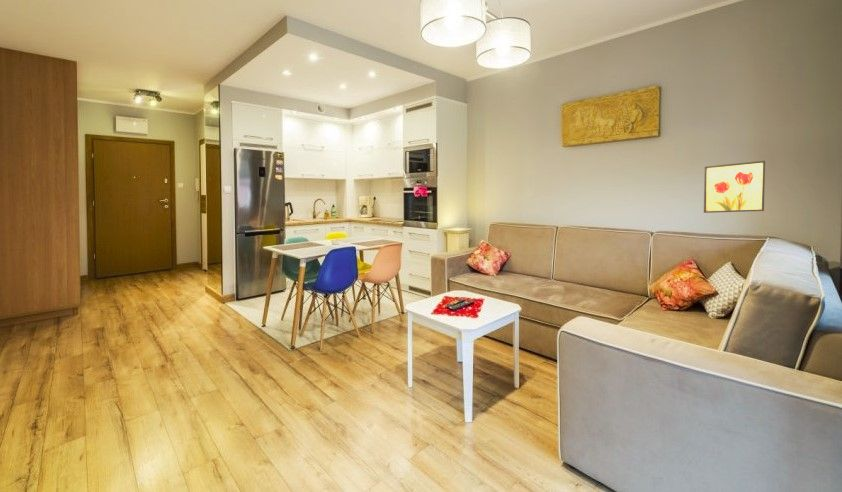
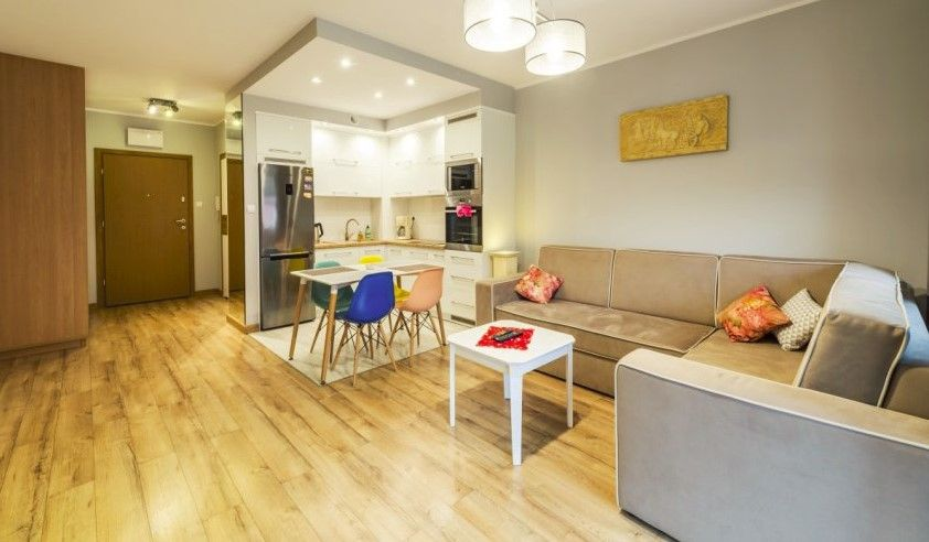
- wall art (733, 187)
